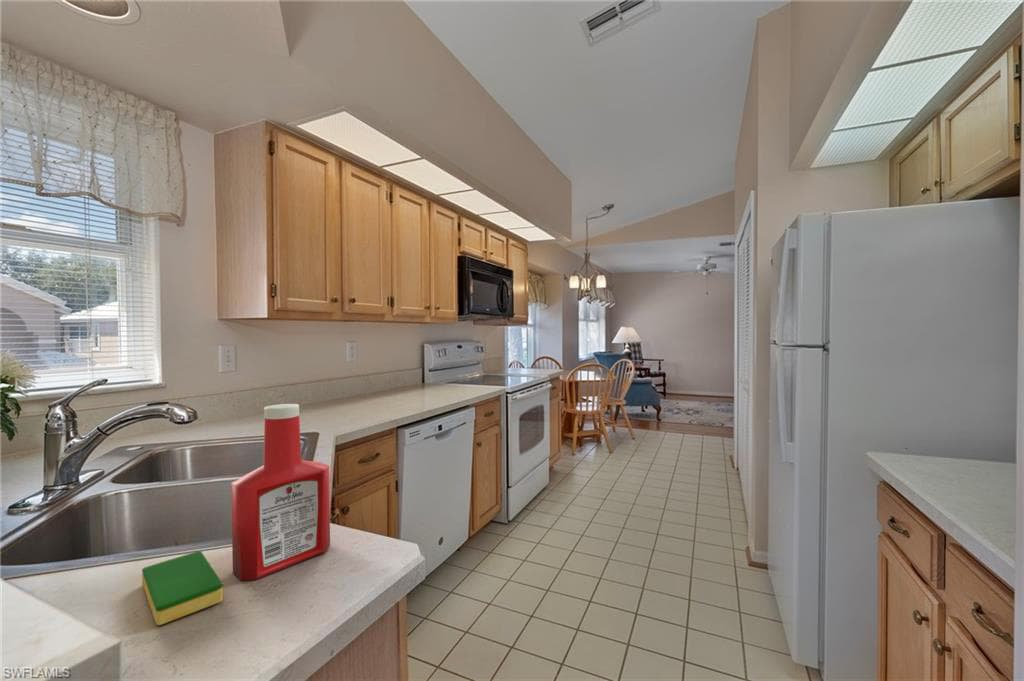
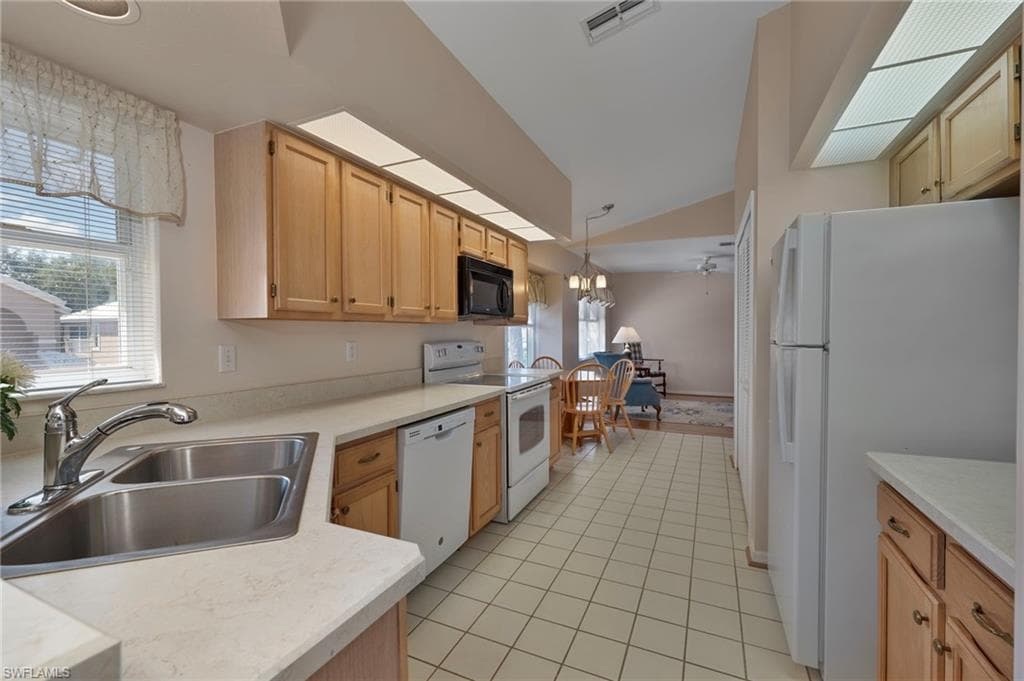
- dish sponge (181, 583)
- soap bottle (283, 482)
